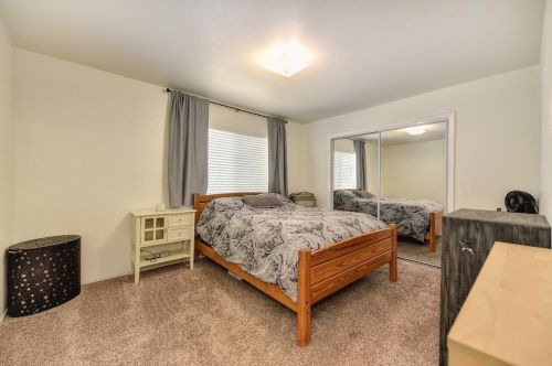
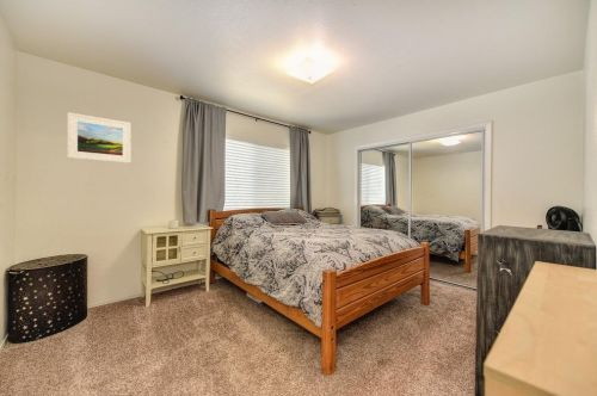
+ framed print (100, 138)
